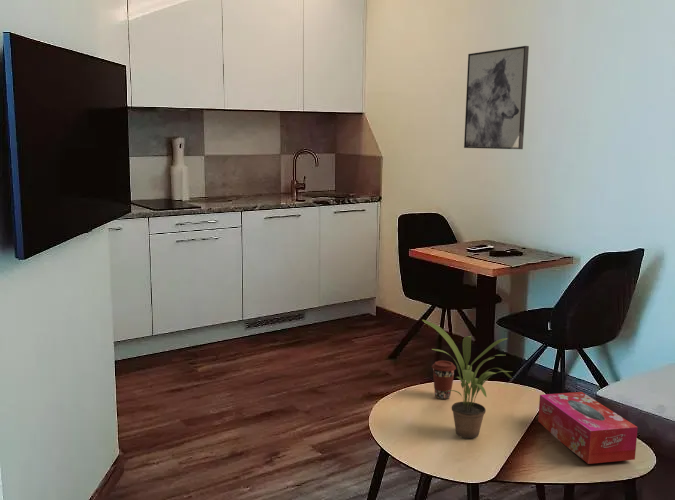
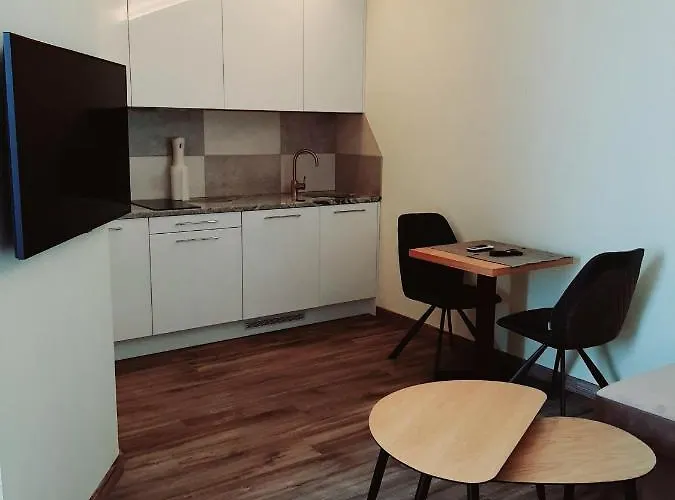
- wall art (494, 99)
- potted plant (463, 379)
- coffee cup (443, 379)
- tissue box (584, 425)
